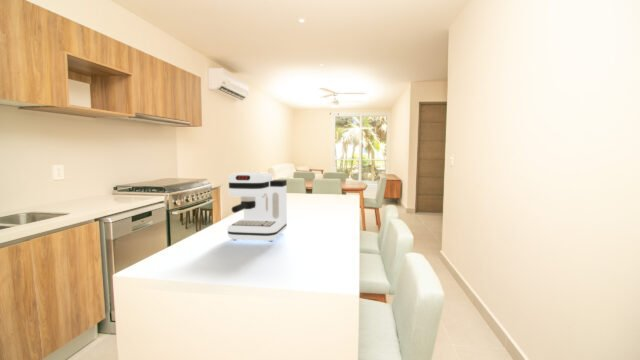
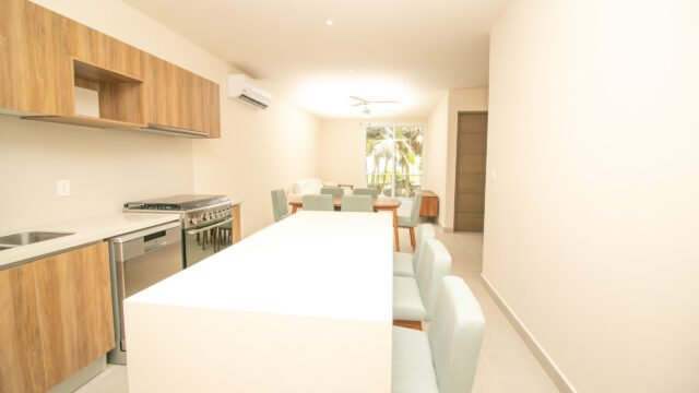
- coffee maker (257, 205)
